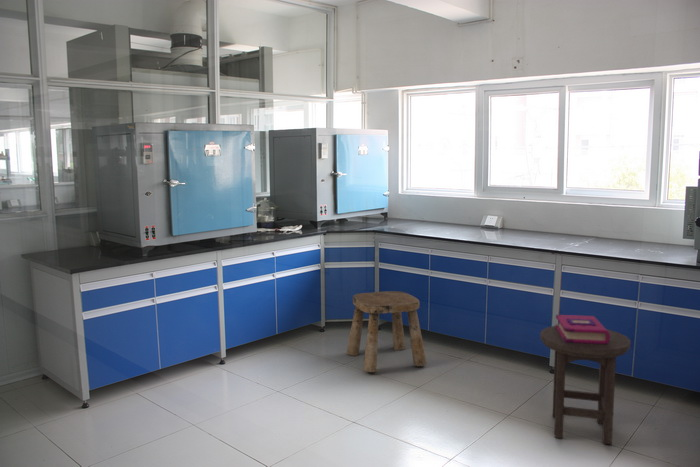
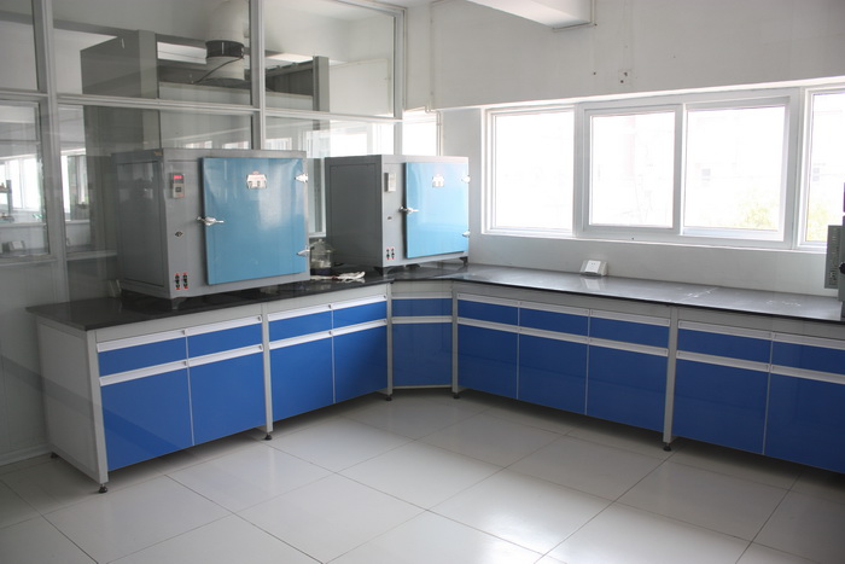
- book (581, 327)
- stool (580, 391)
- stool (377, 329)
